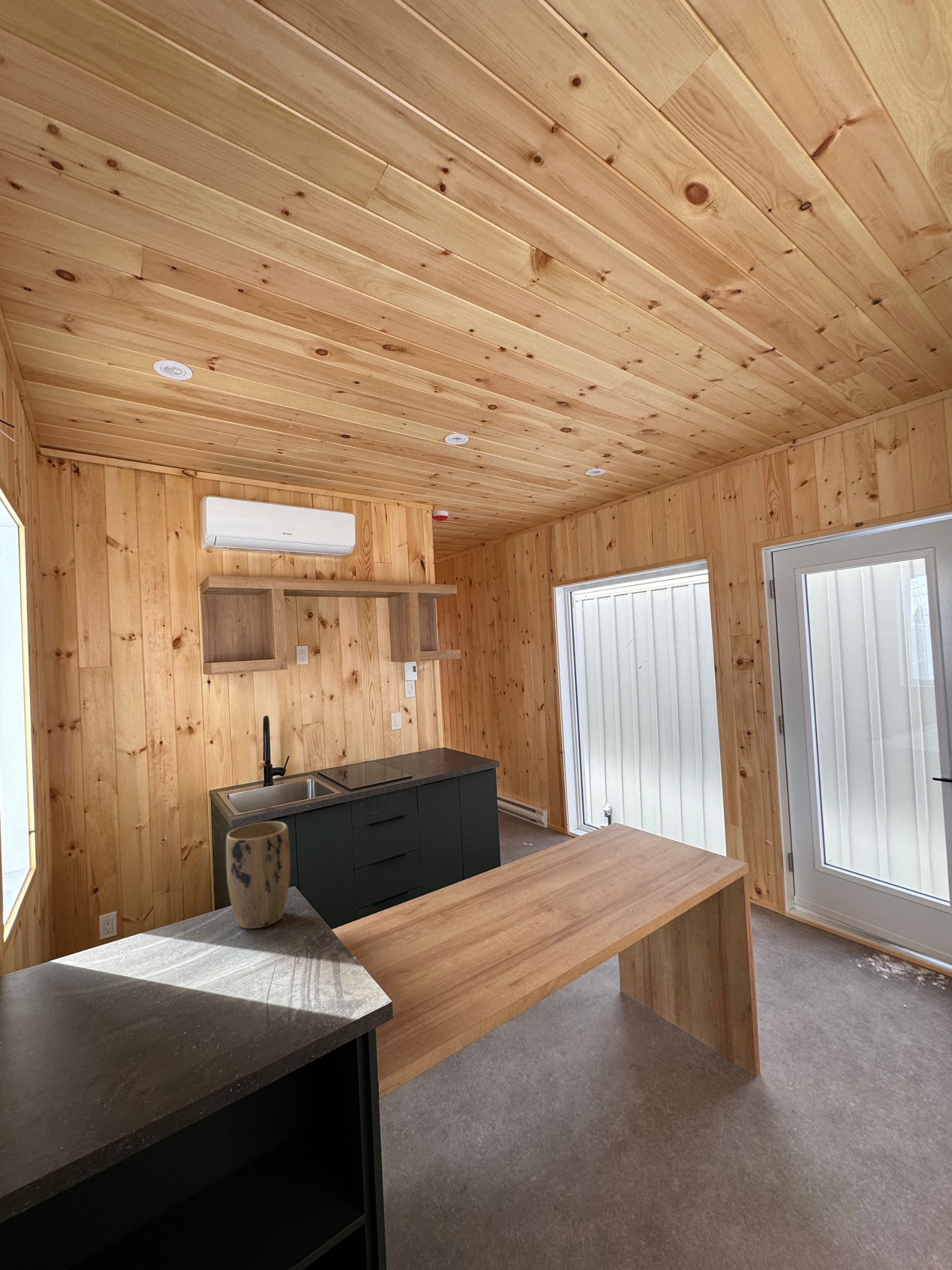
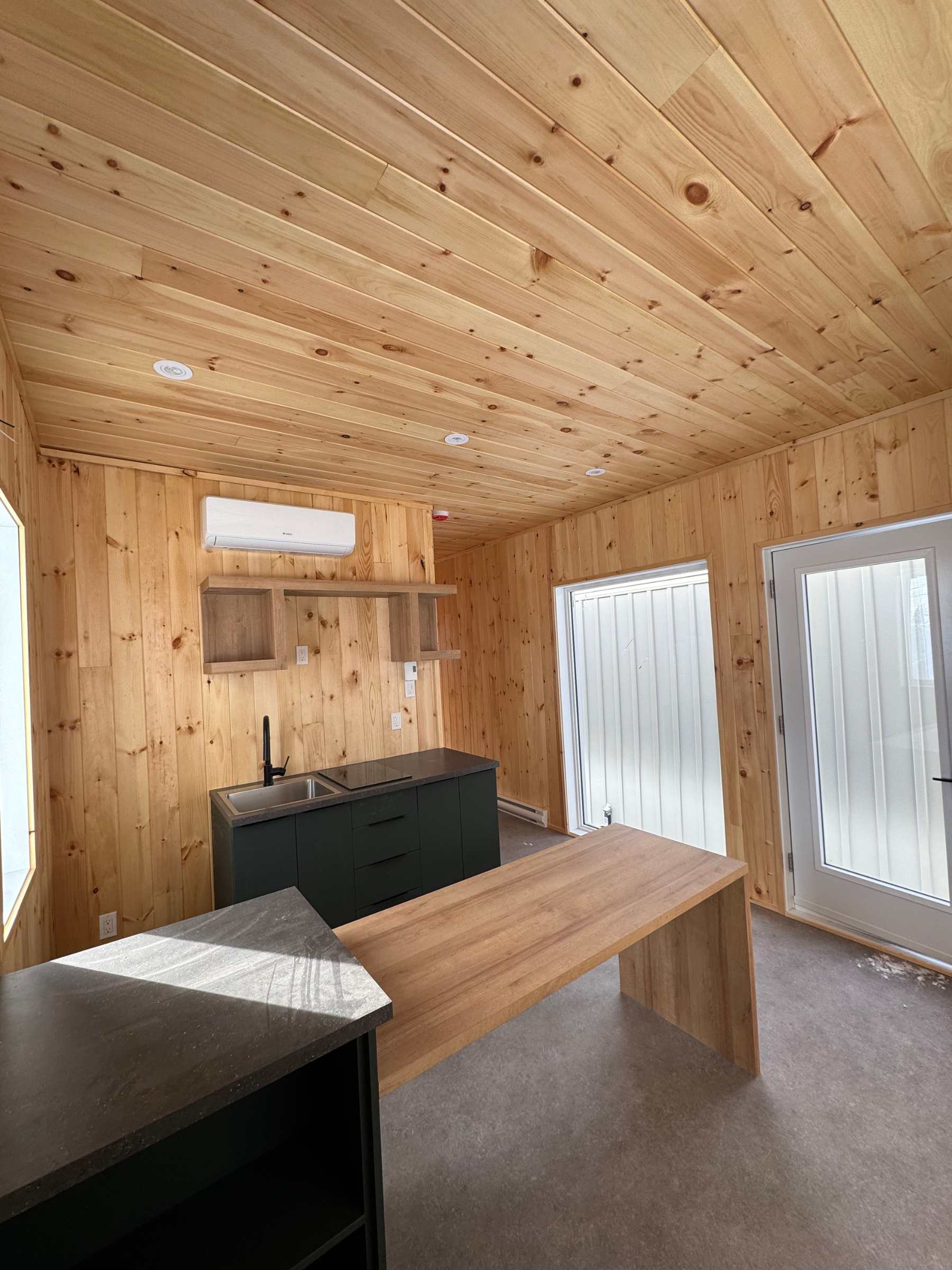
- plant pot (259, 874)
